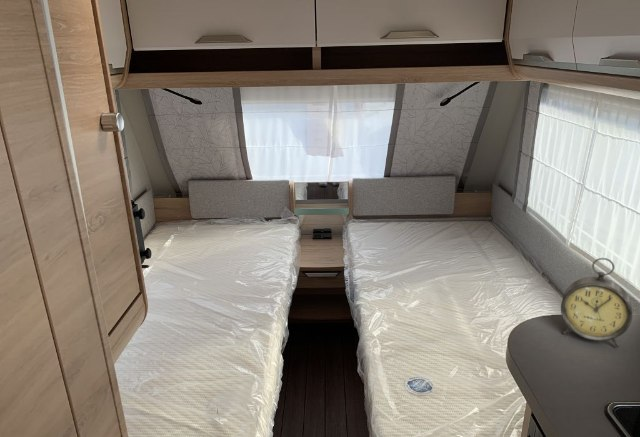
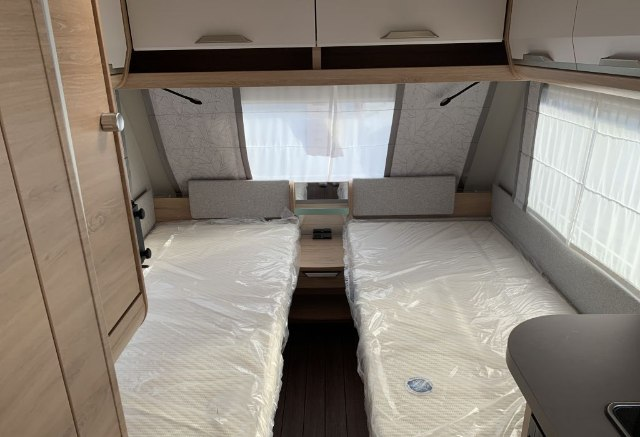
- alarm clock (597, 299)
